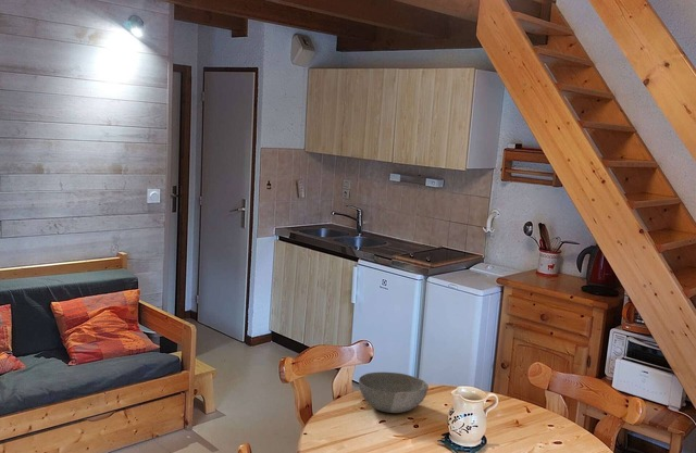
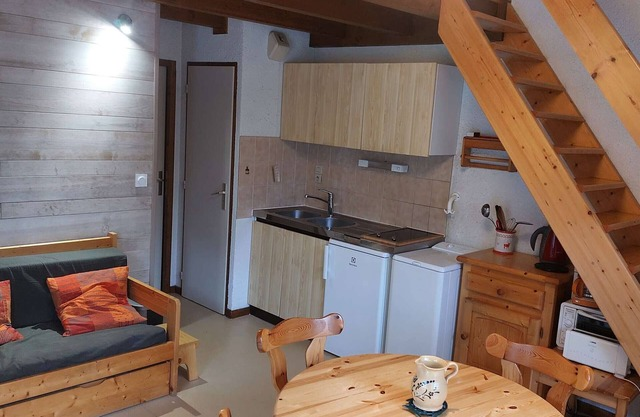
- bowl (391, 393)
